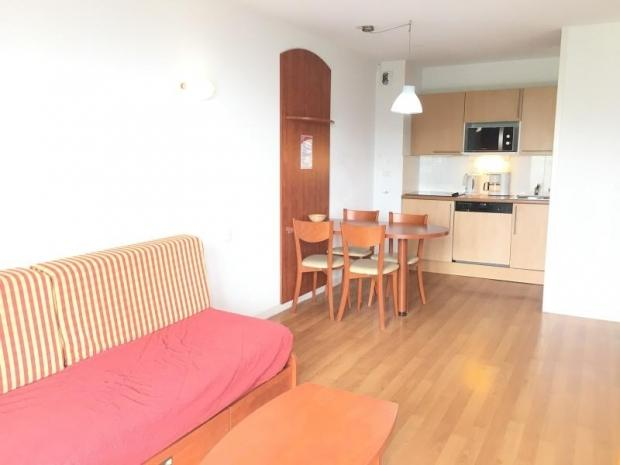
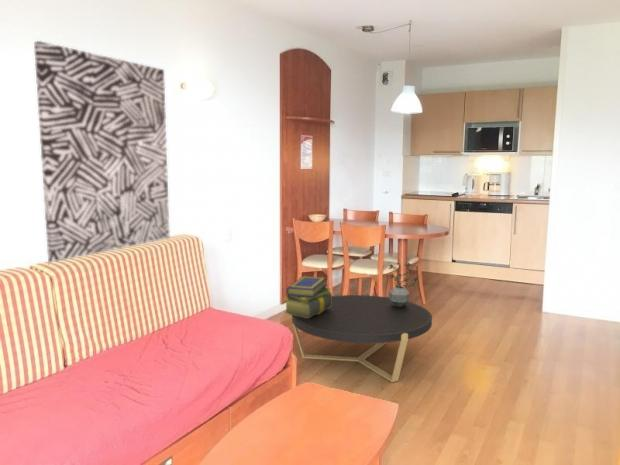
+ coffee table (360, 336)
+ wall art (111, 158)
+ stack of books (308, 295)
+ potted plant (401, 283)
